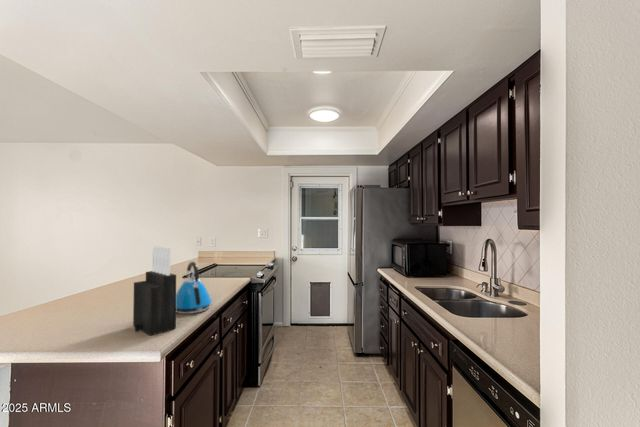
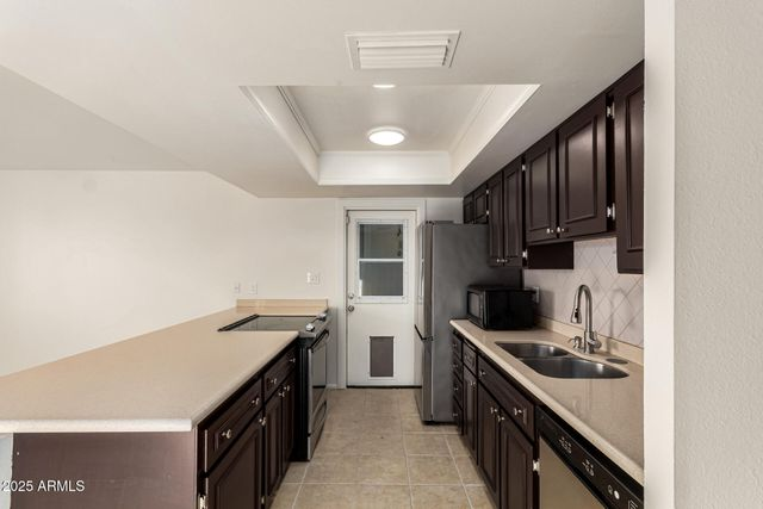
- knife block (151, 287)
- kettle (192, 285)
